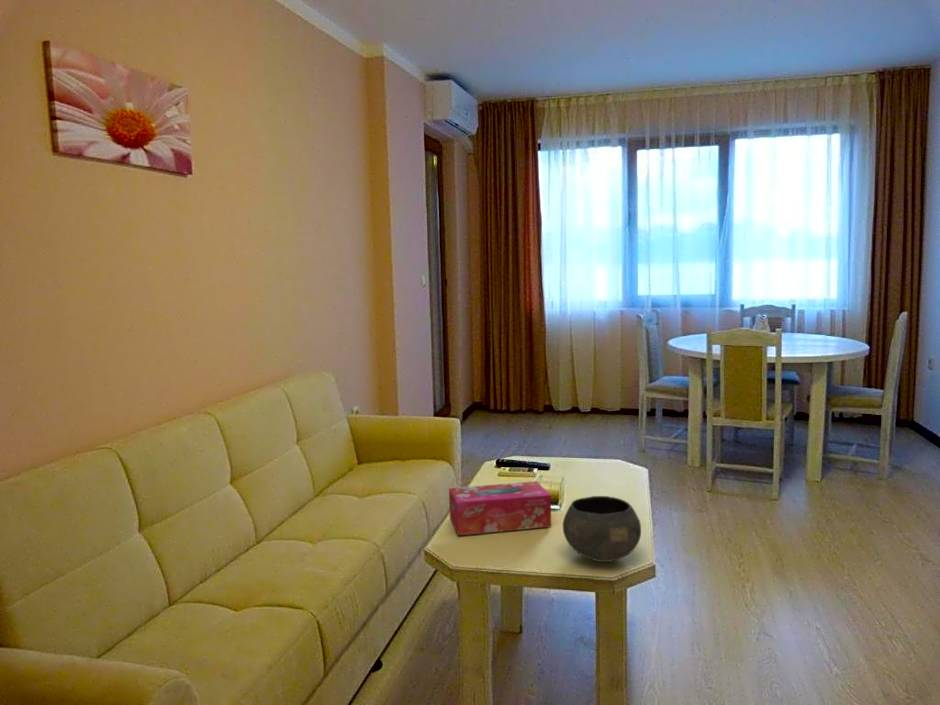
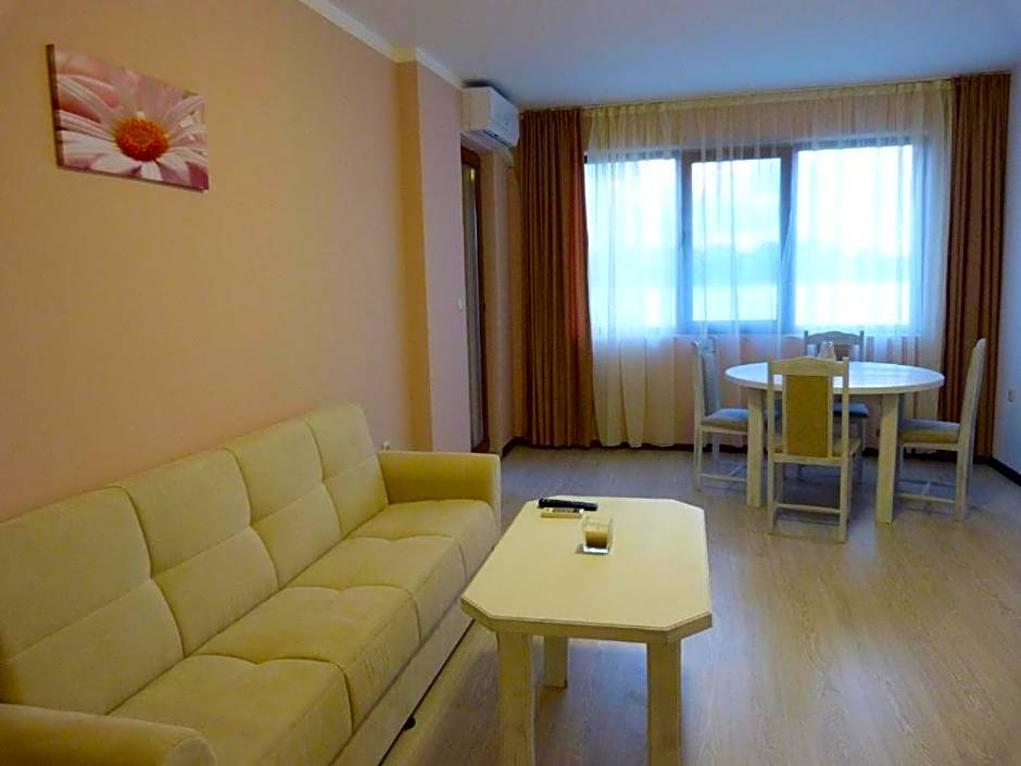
- bowl (601, 530)
- tissue box (499, 507)
